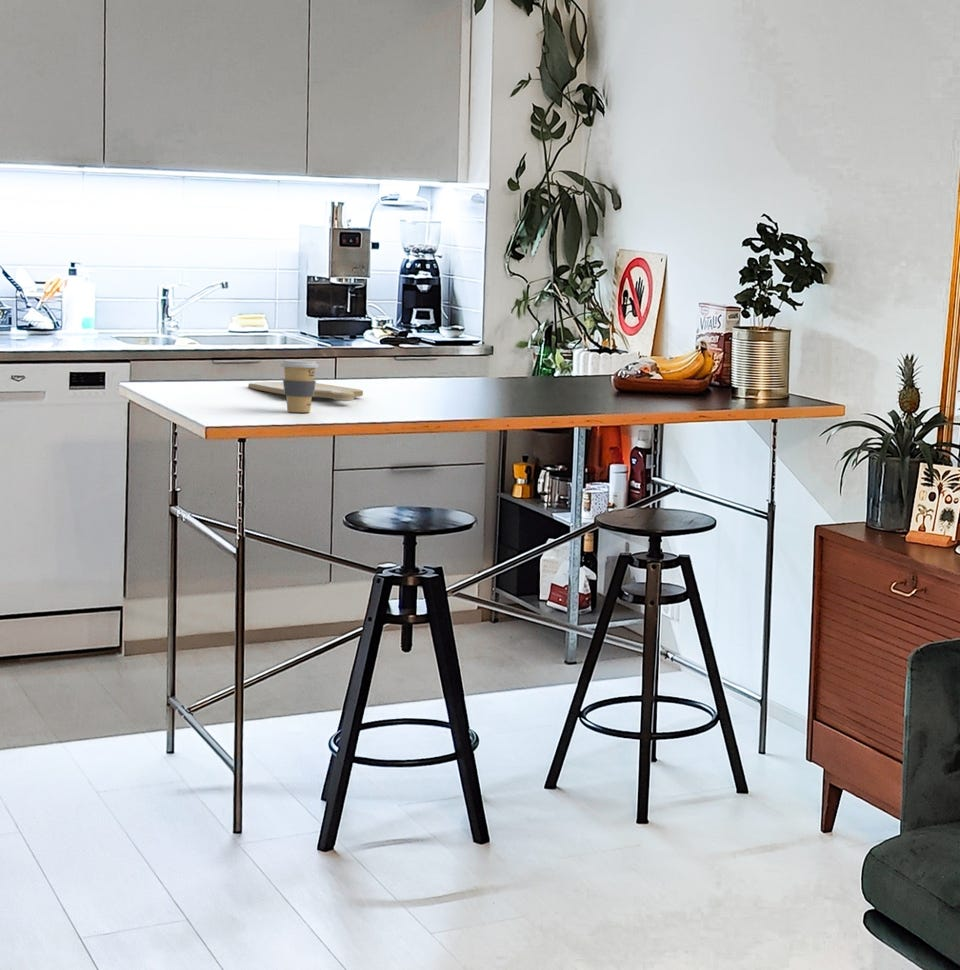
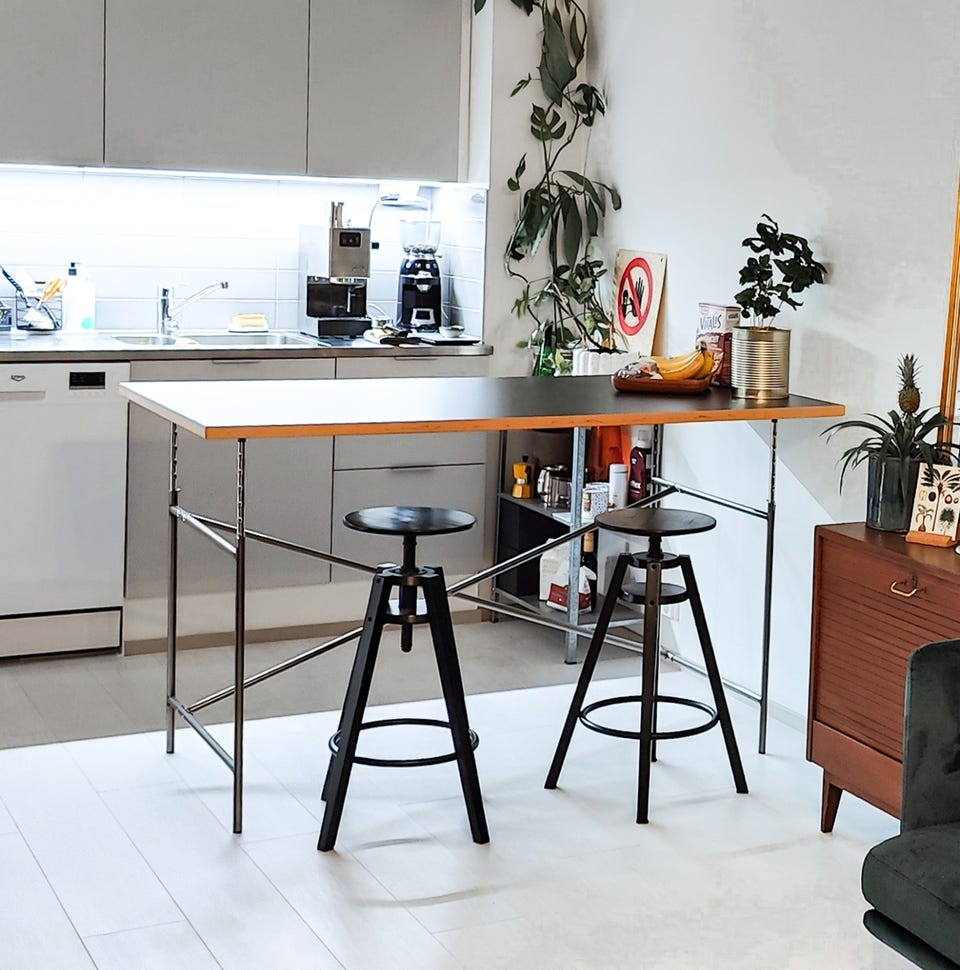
- coffee cup (299, 386)
- chopping board (314, 391)
